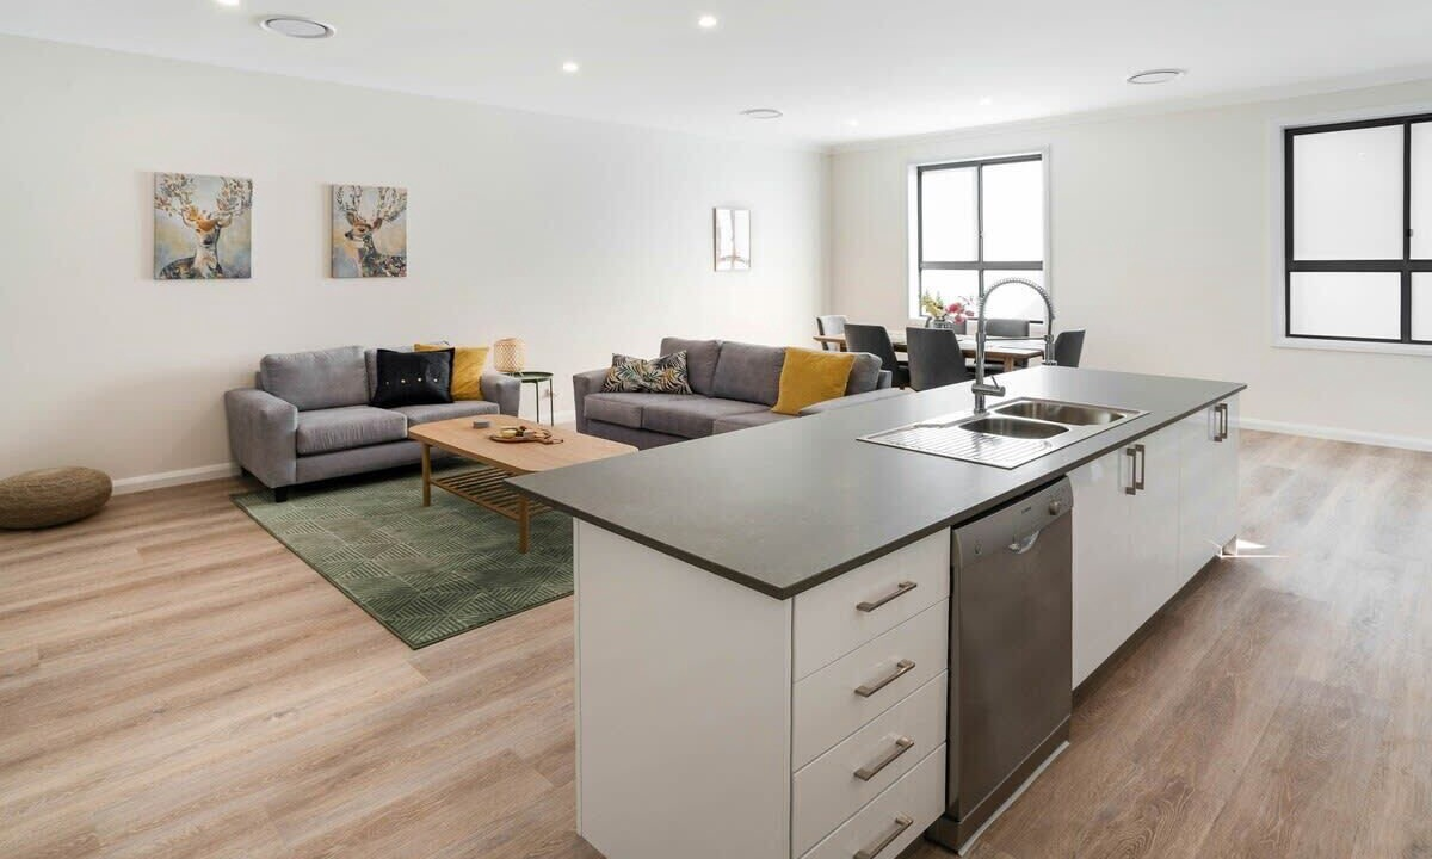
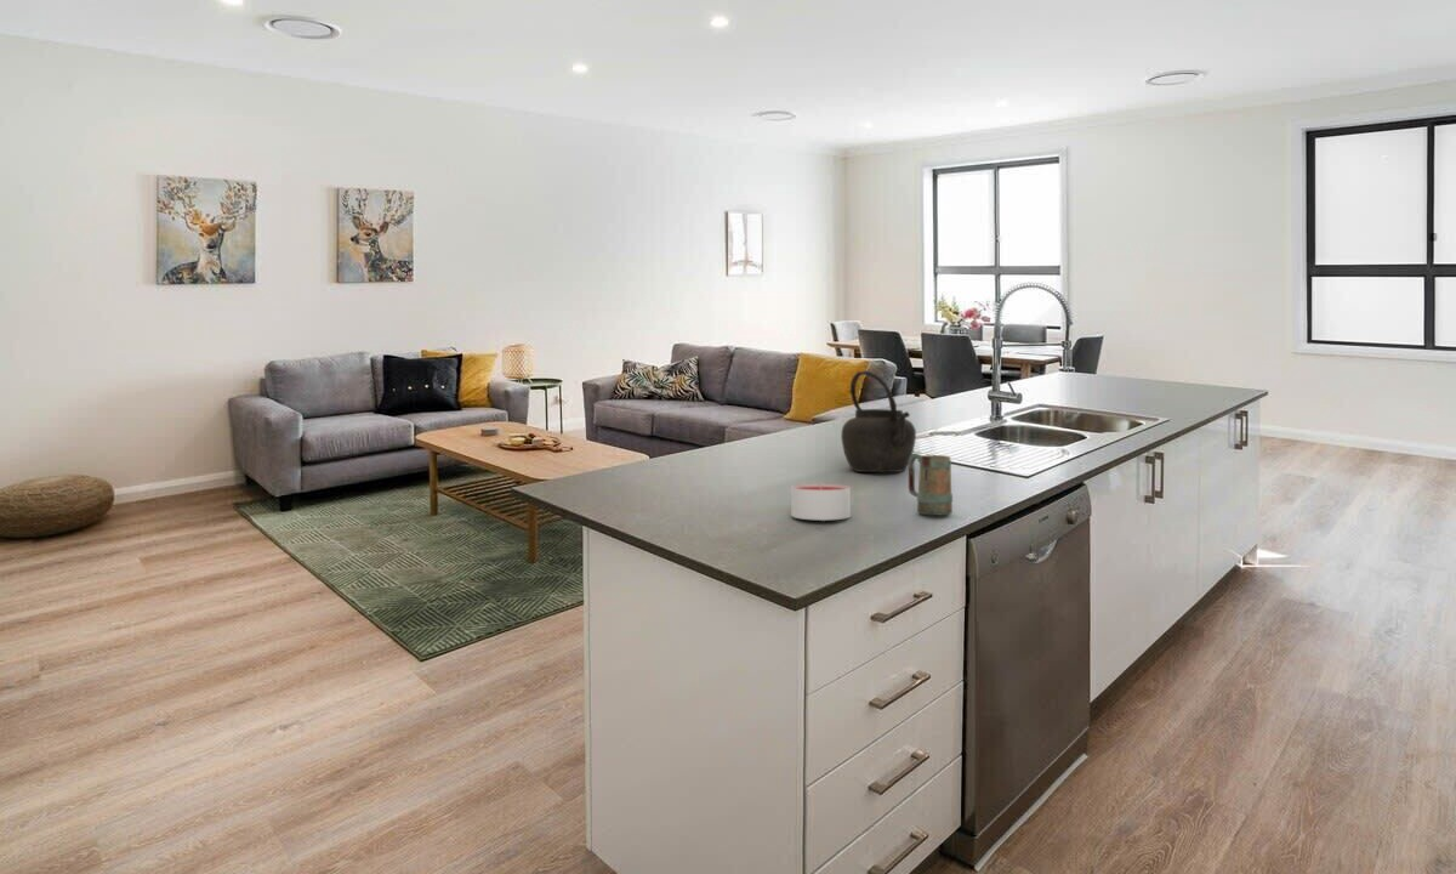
+ mug (928, 483)
+ kettle (880, 420)
+ candle (820, 500)
